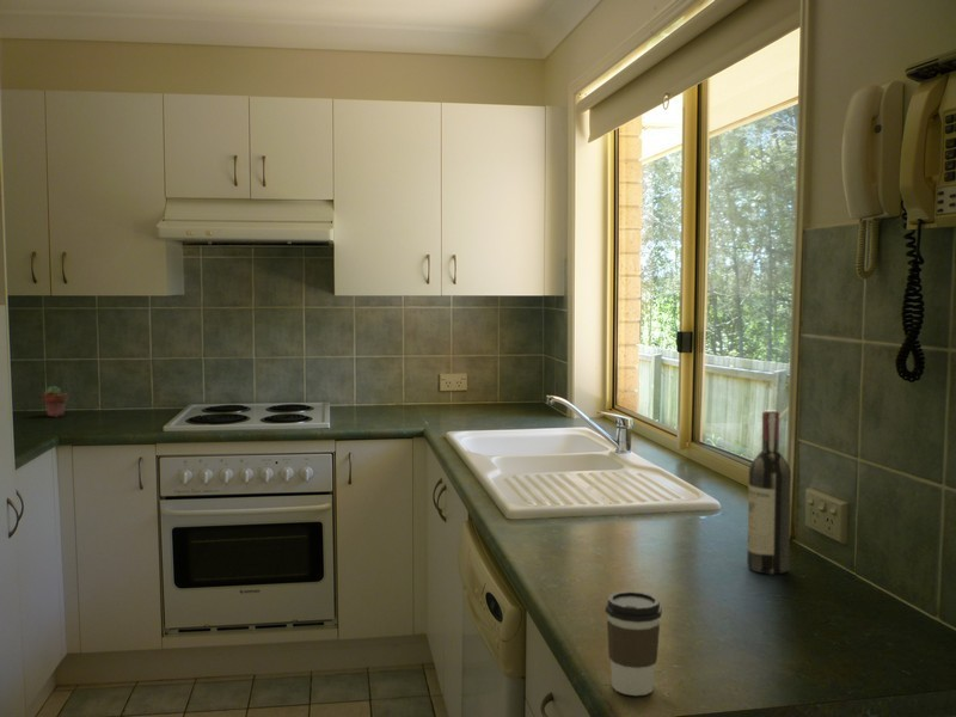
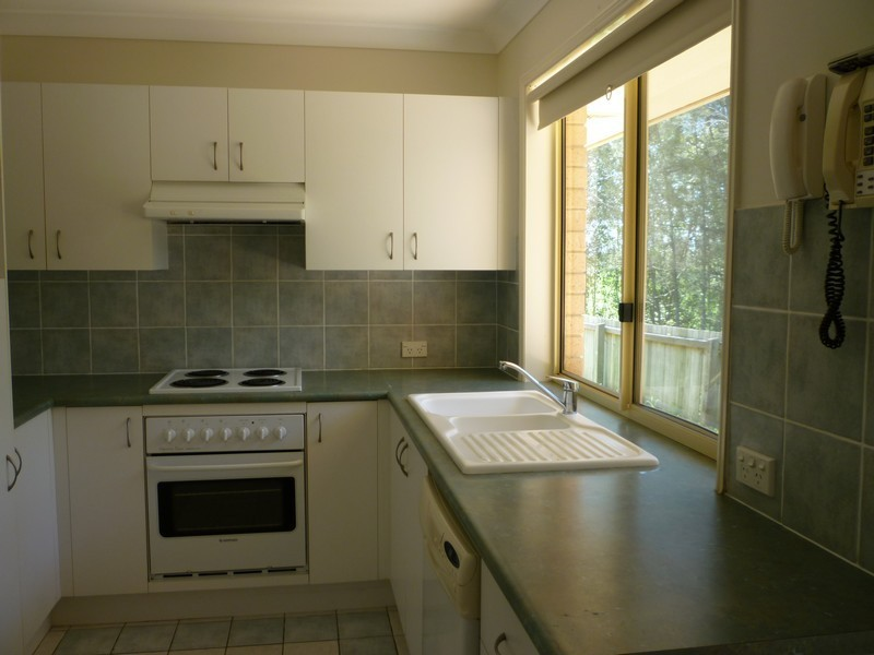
- wine bottle (768, 490)
- potted succulent (55, 400)
- coffee cup (632, 643)
